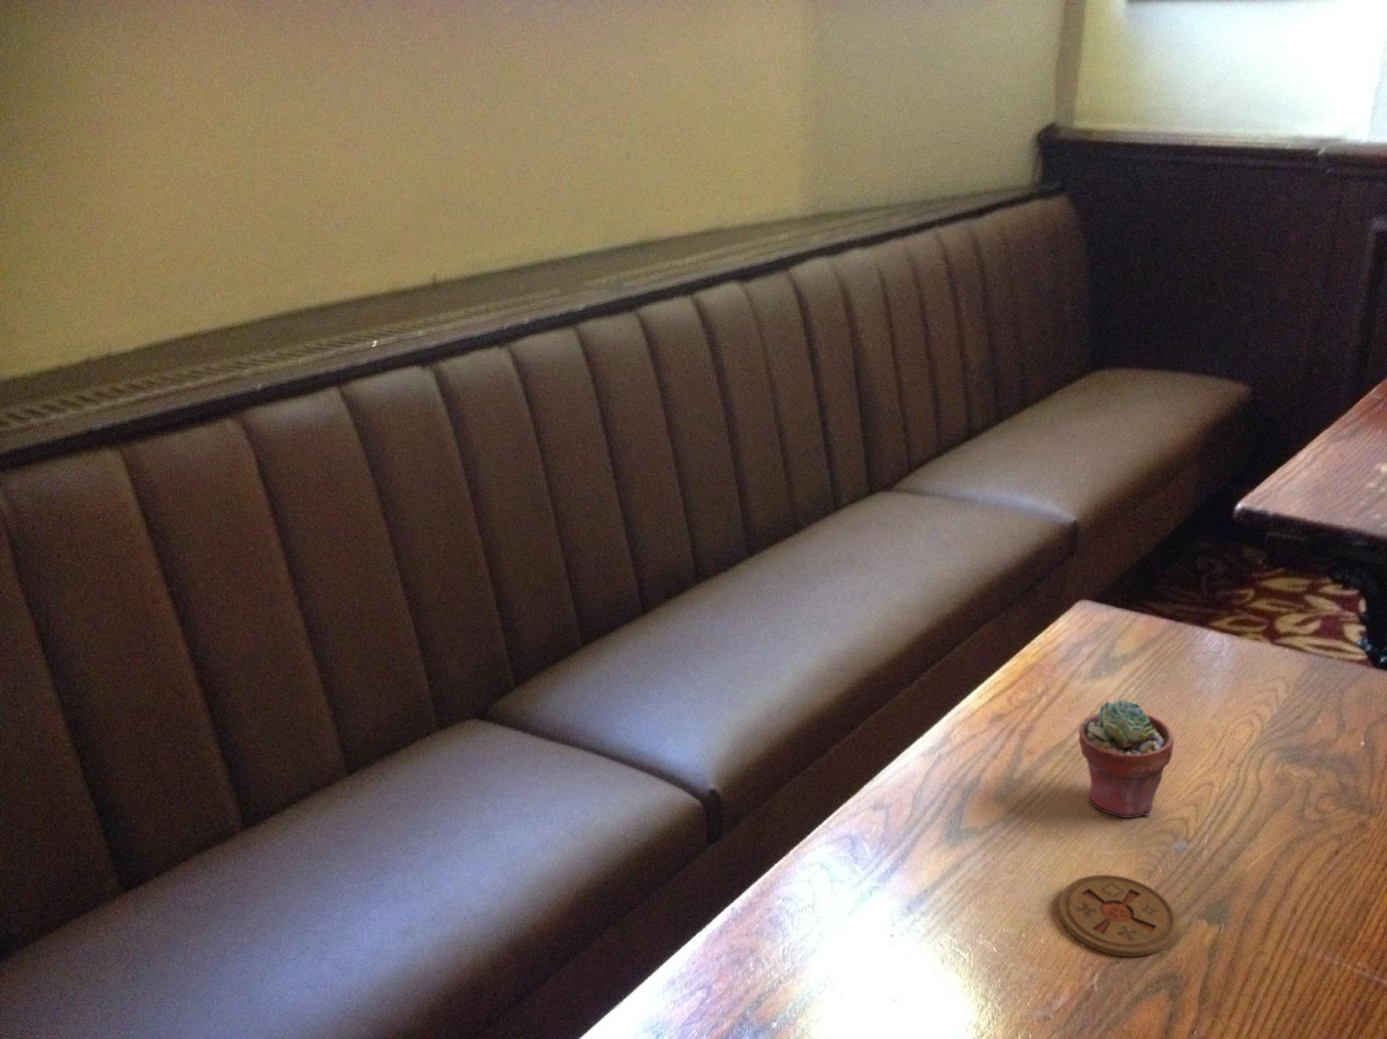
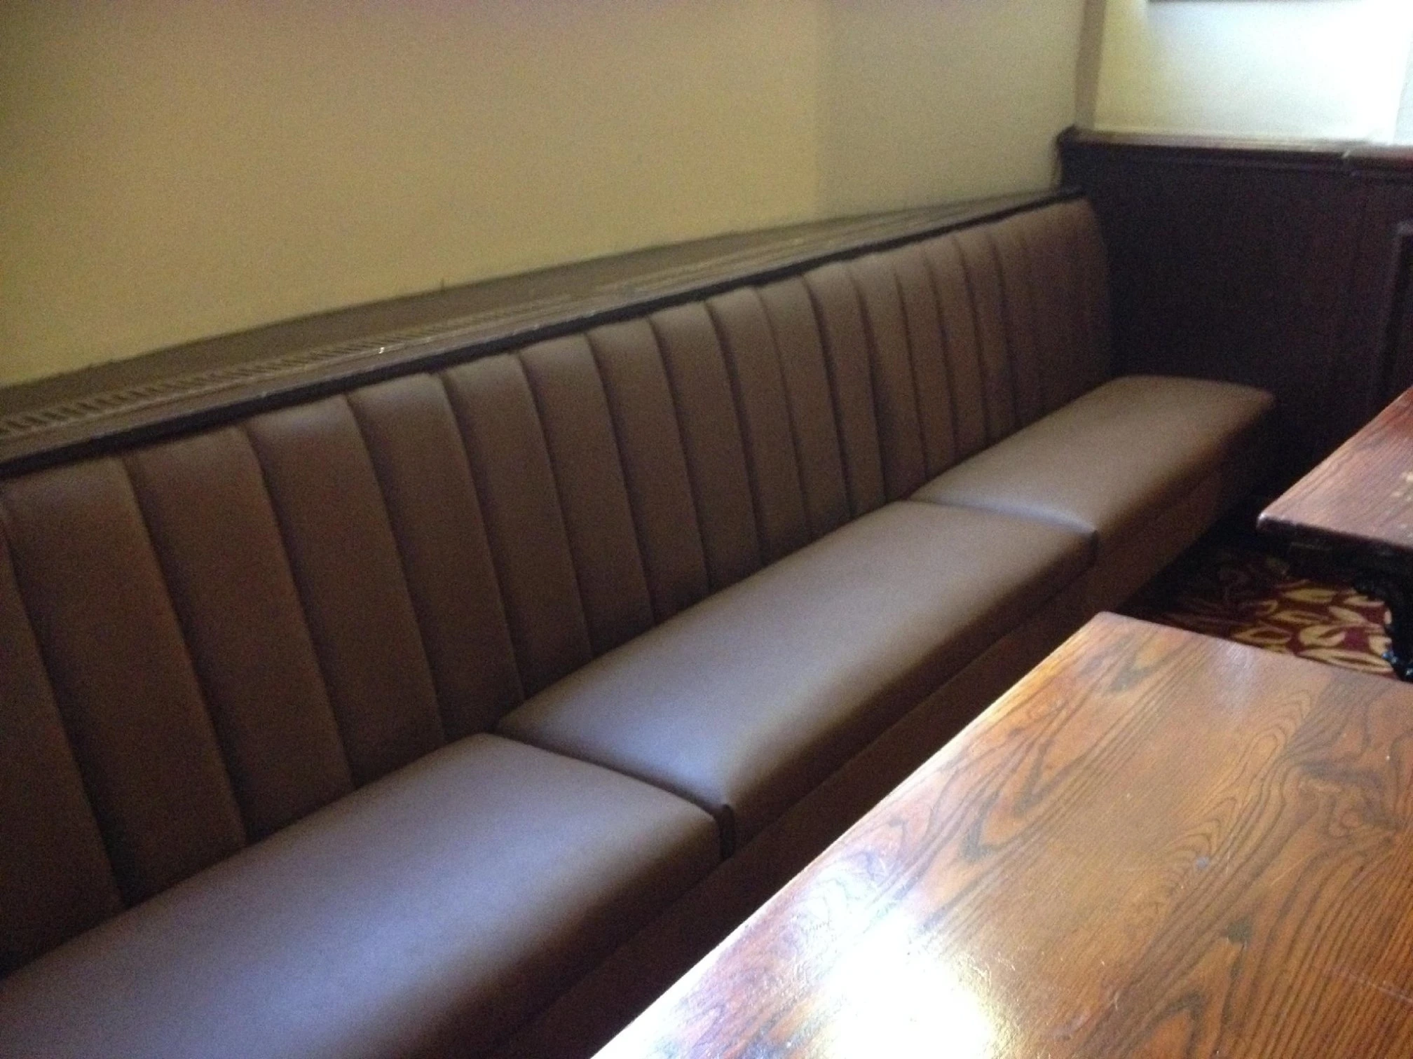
- coaster (1116, 913)
- potted succulent (1124, 752)
